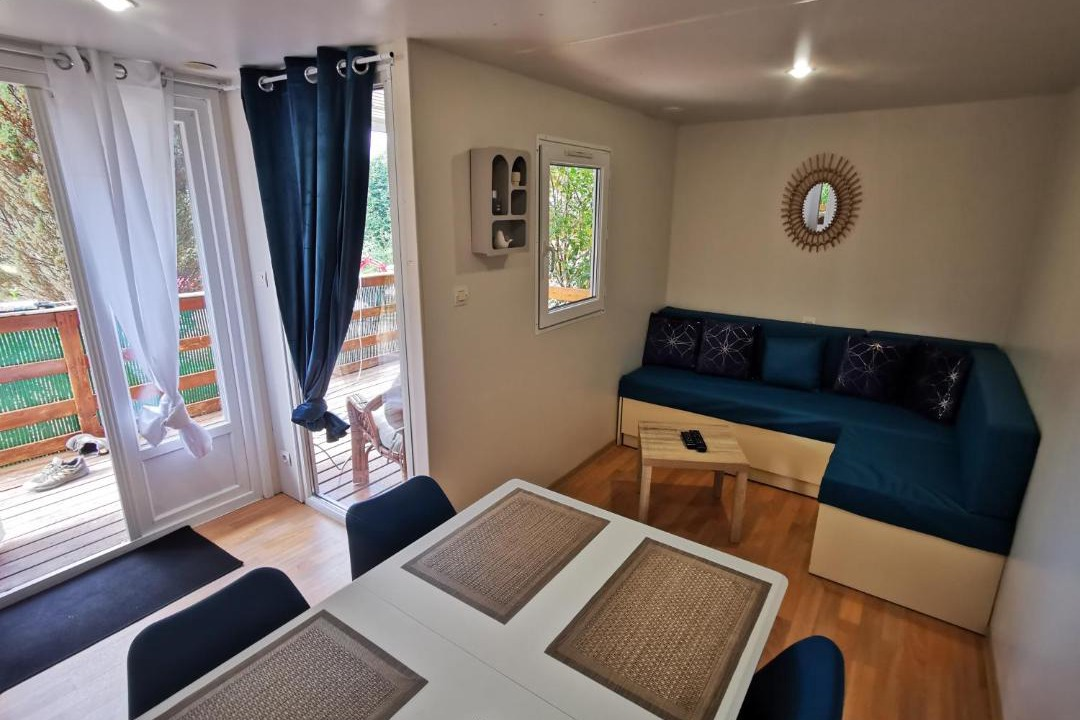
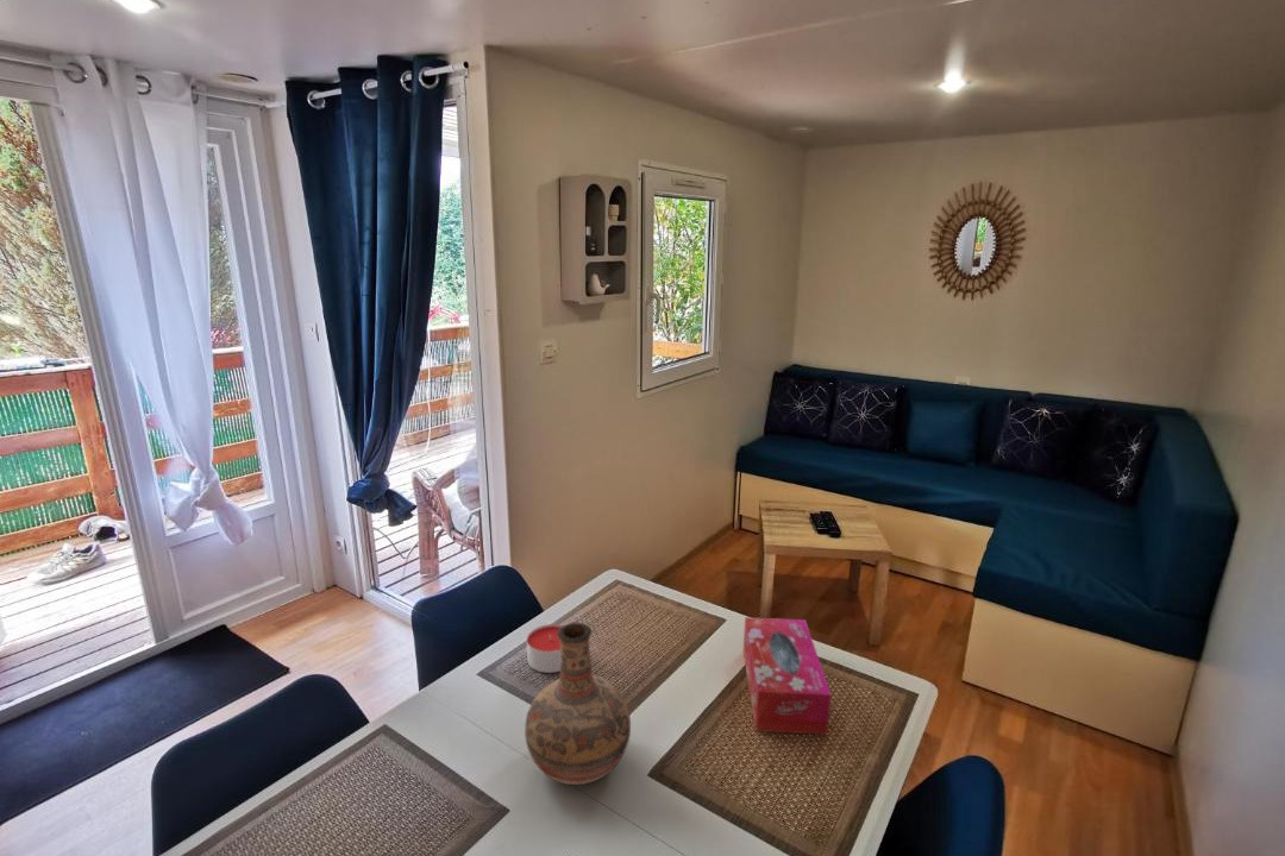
+ vase (577, 698)
+ candle (551, 647)
+ tissue box (782, 671)
